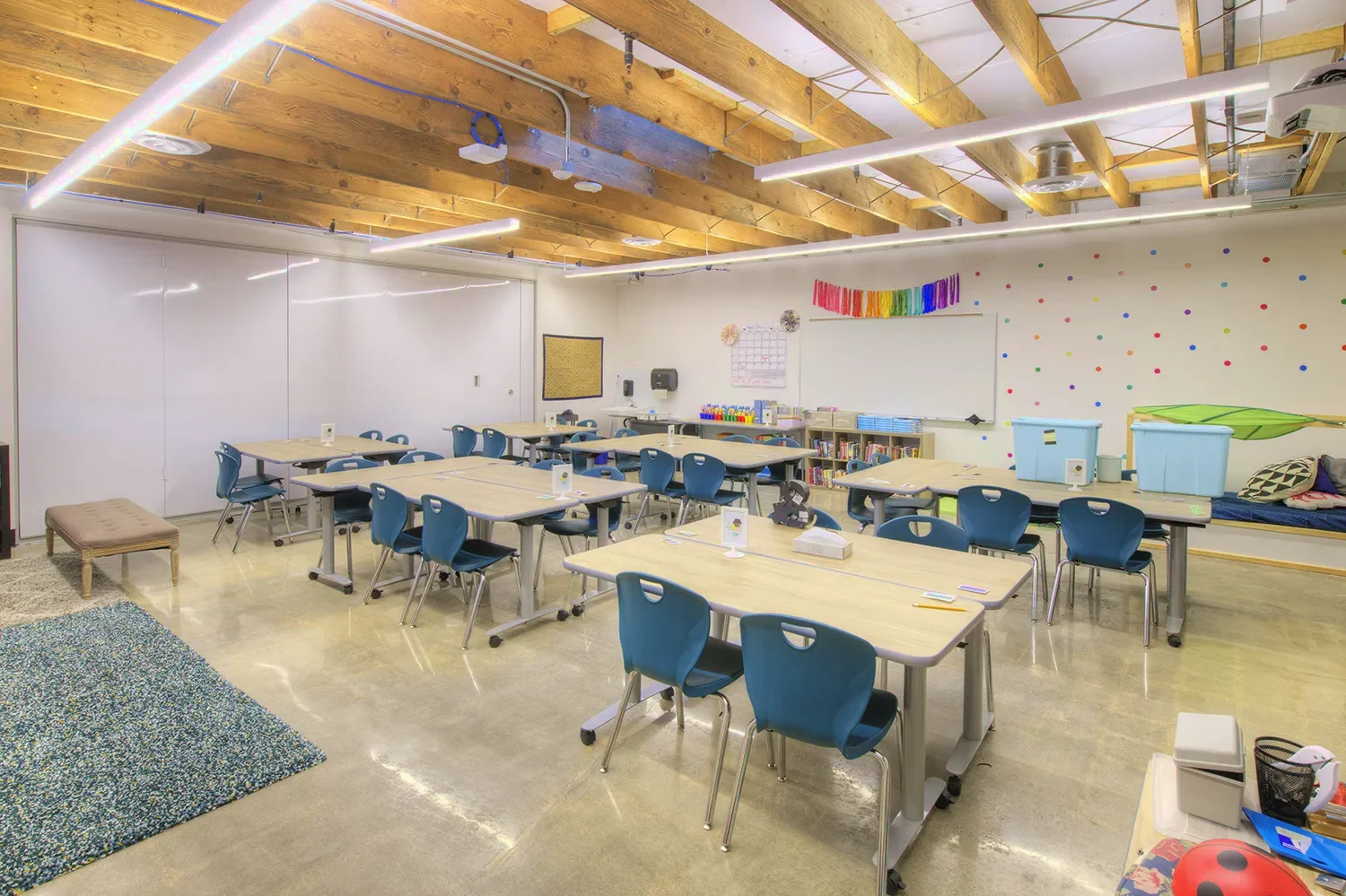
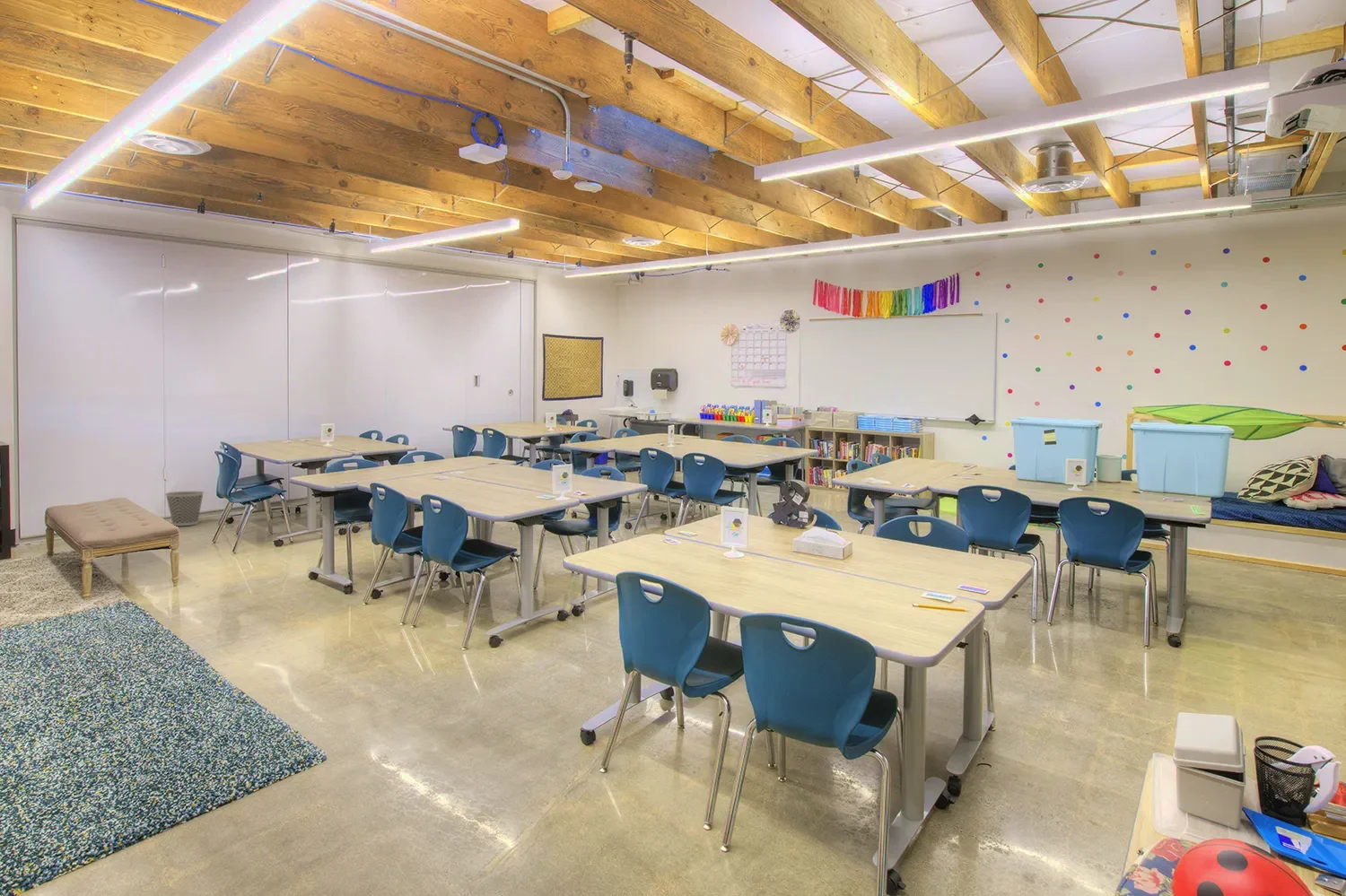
+ wastebasket (185, 509)
